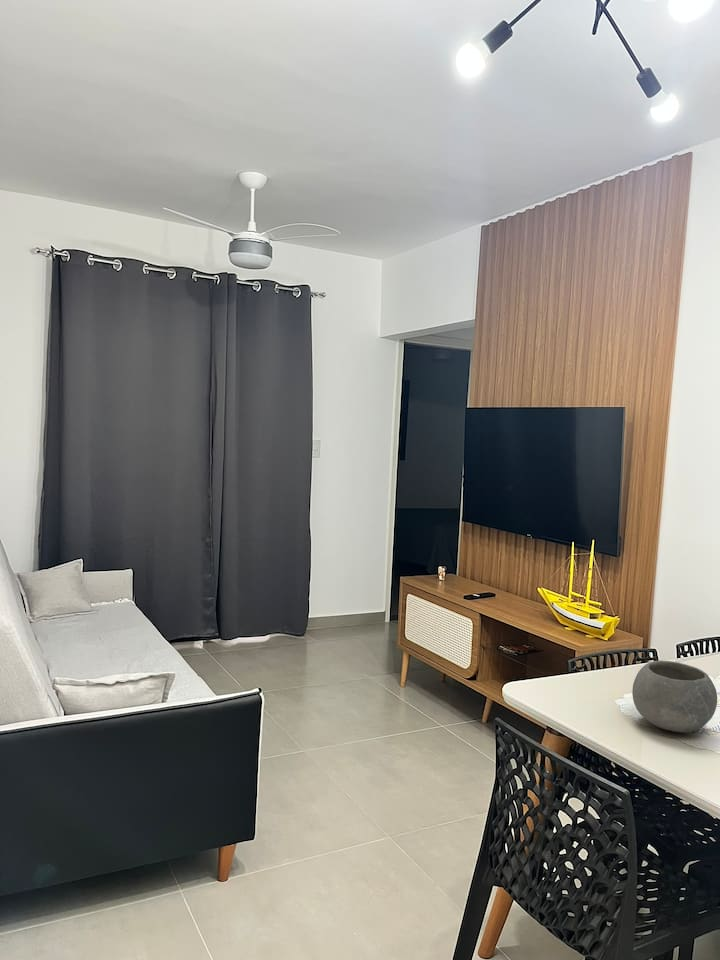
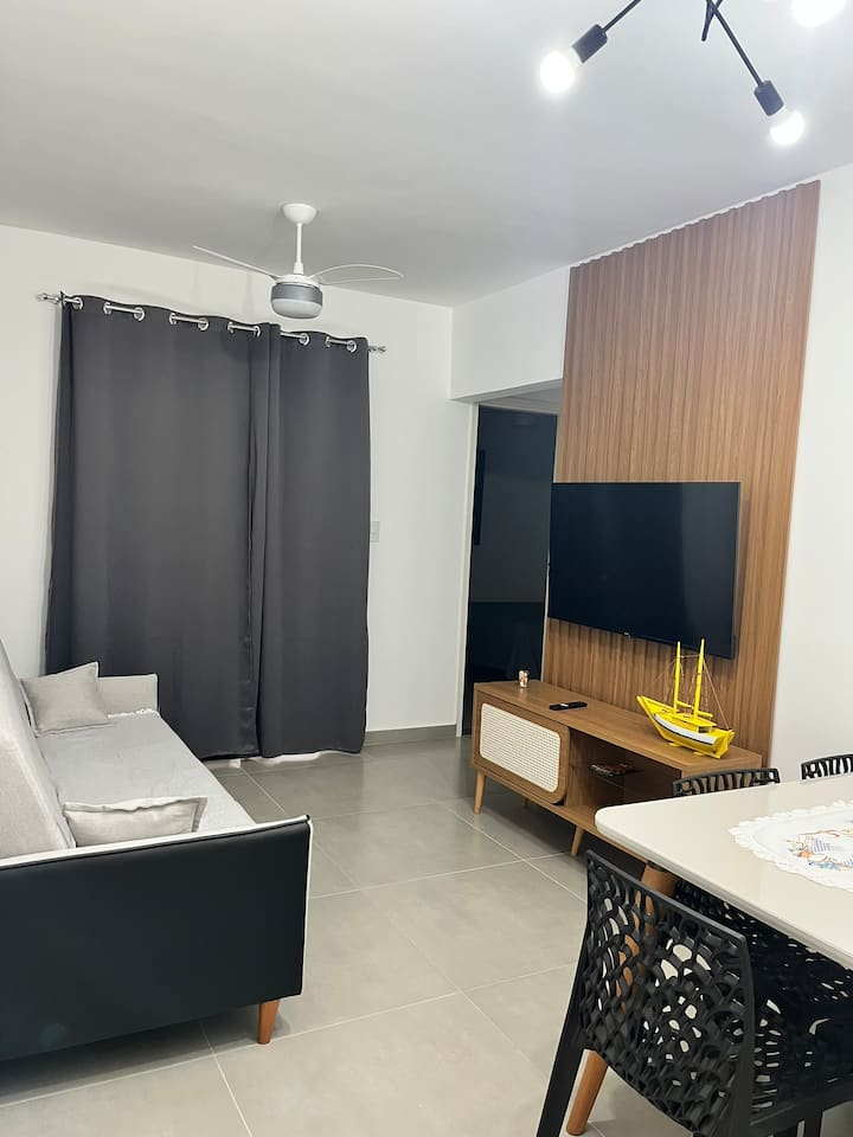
- bowl (673, 698)
